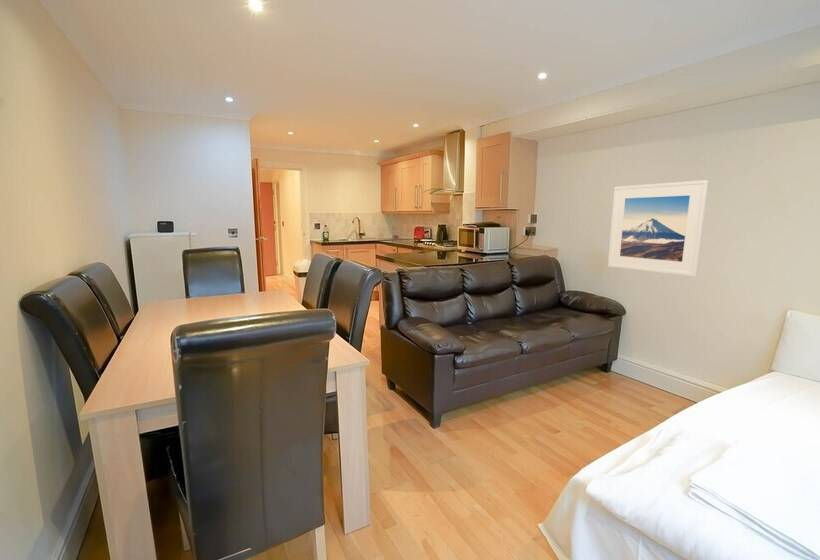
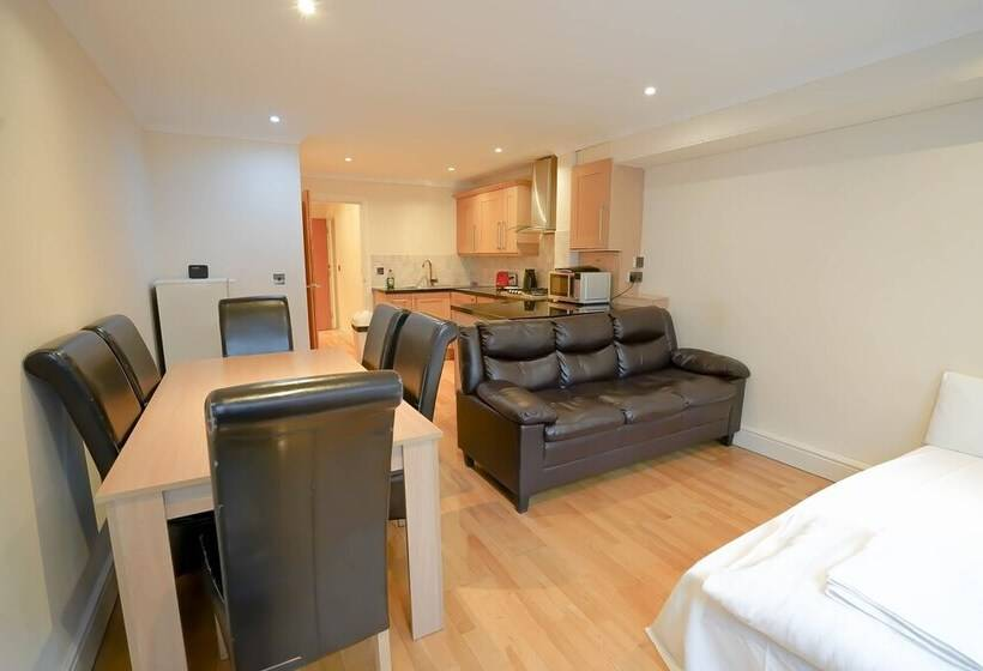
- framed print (652, 228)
